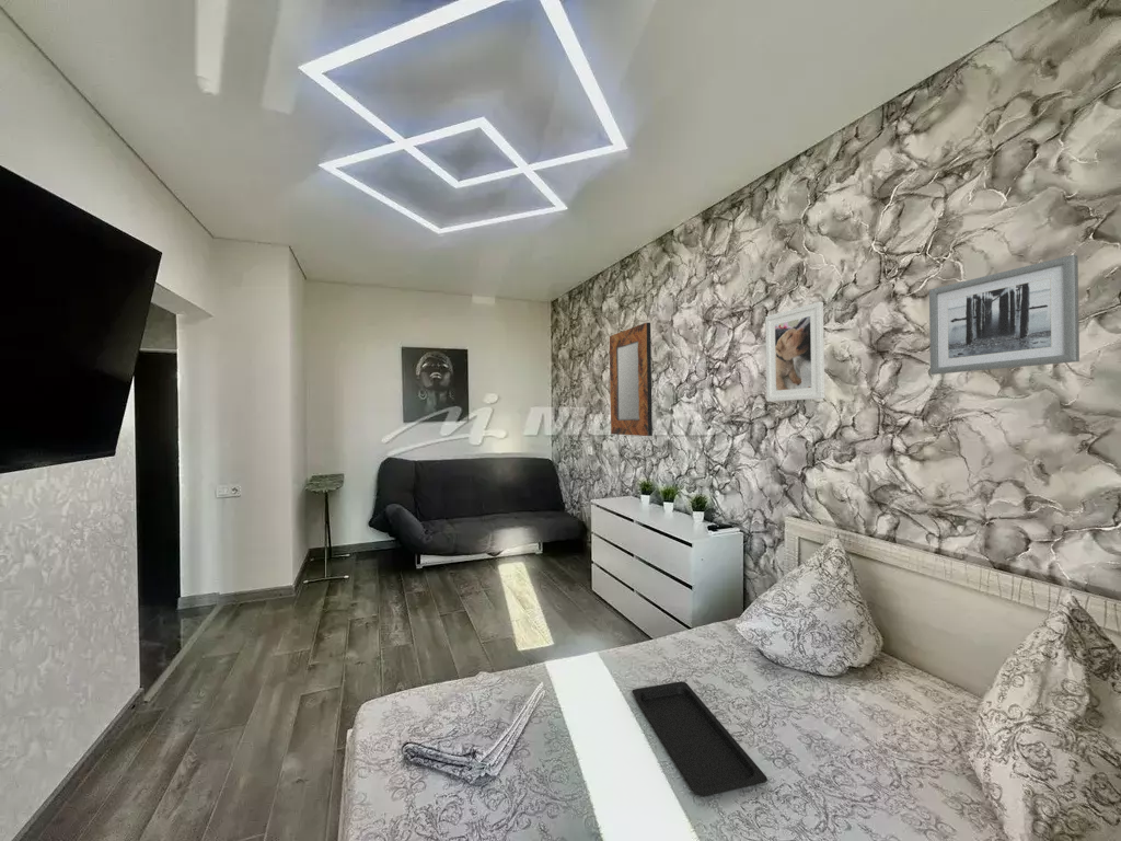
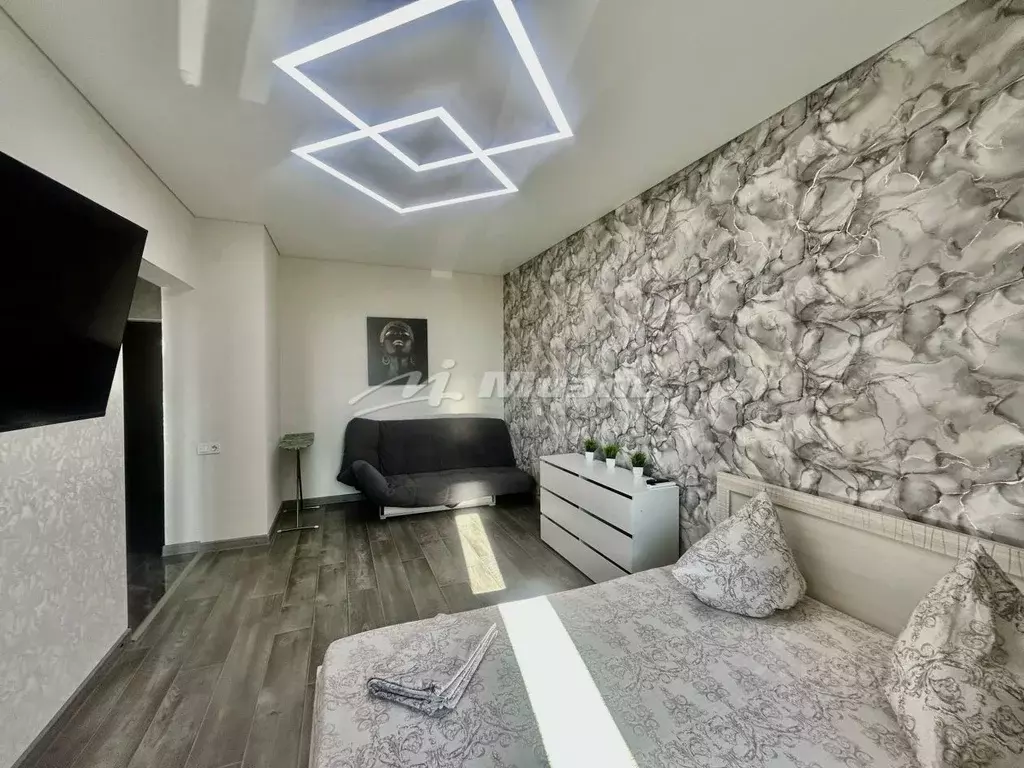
- serving tray (690, 731)
- wall art (995, 321)
- home mirror (628, 382)
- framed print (793, 355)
